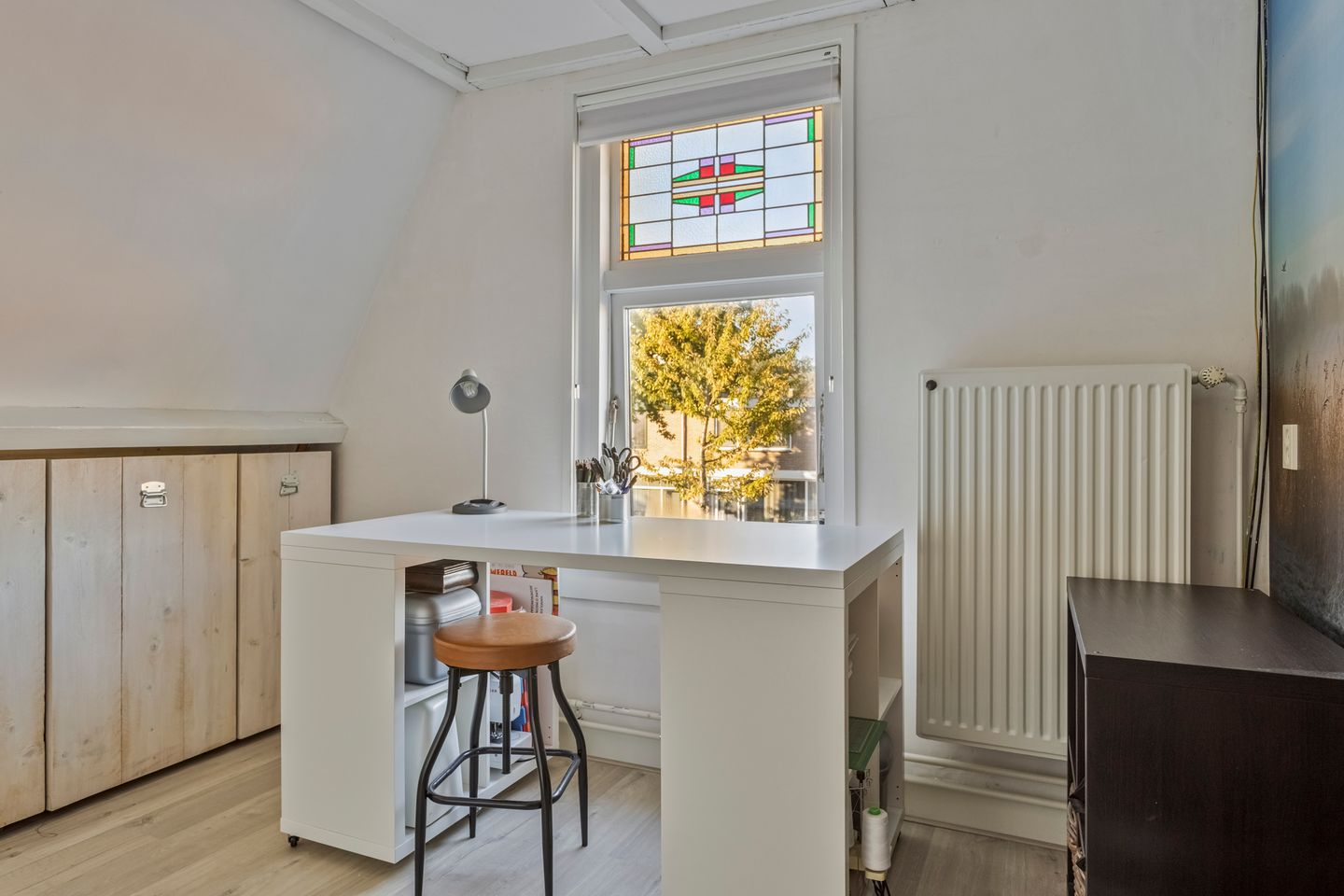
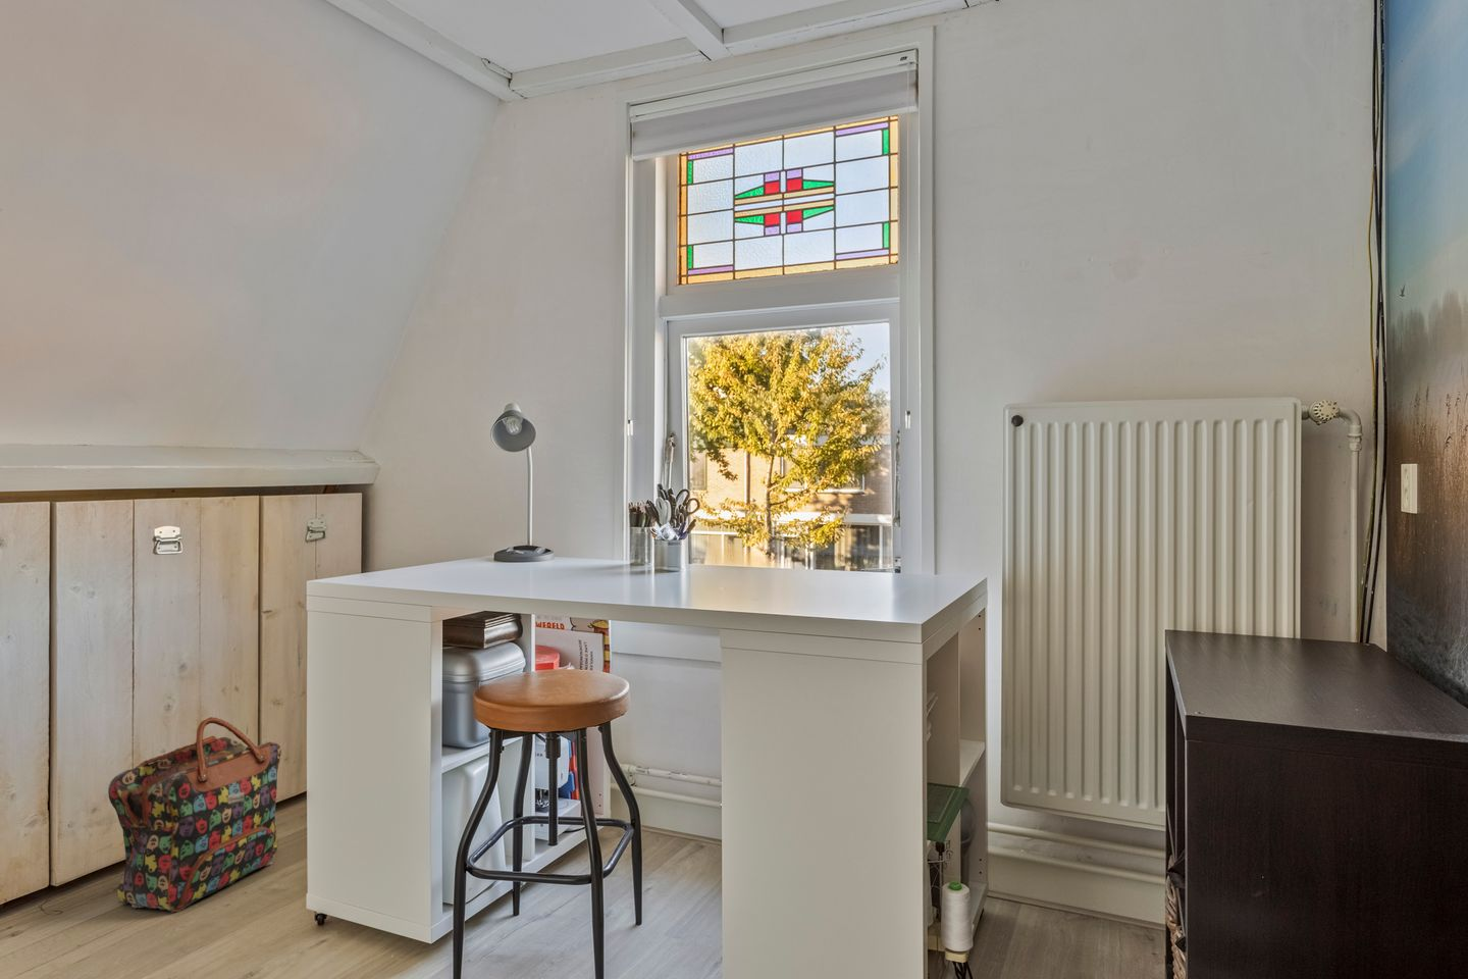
+ backpack (200, 801)
